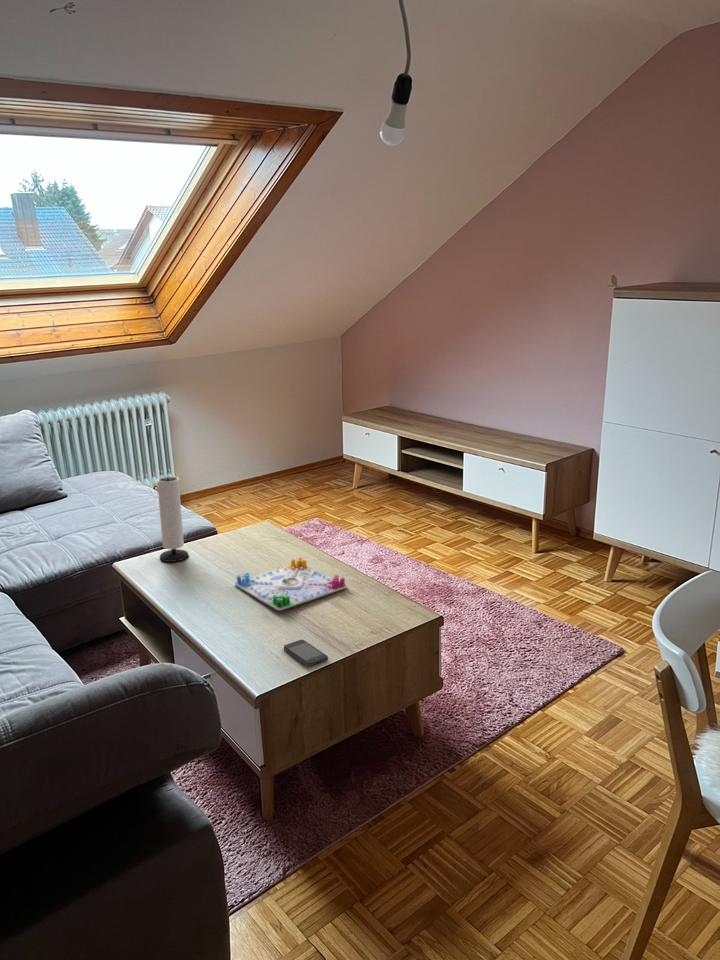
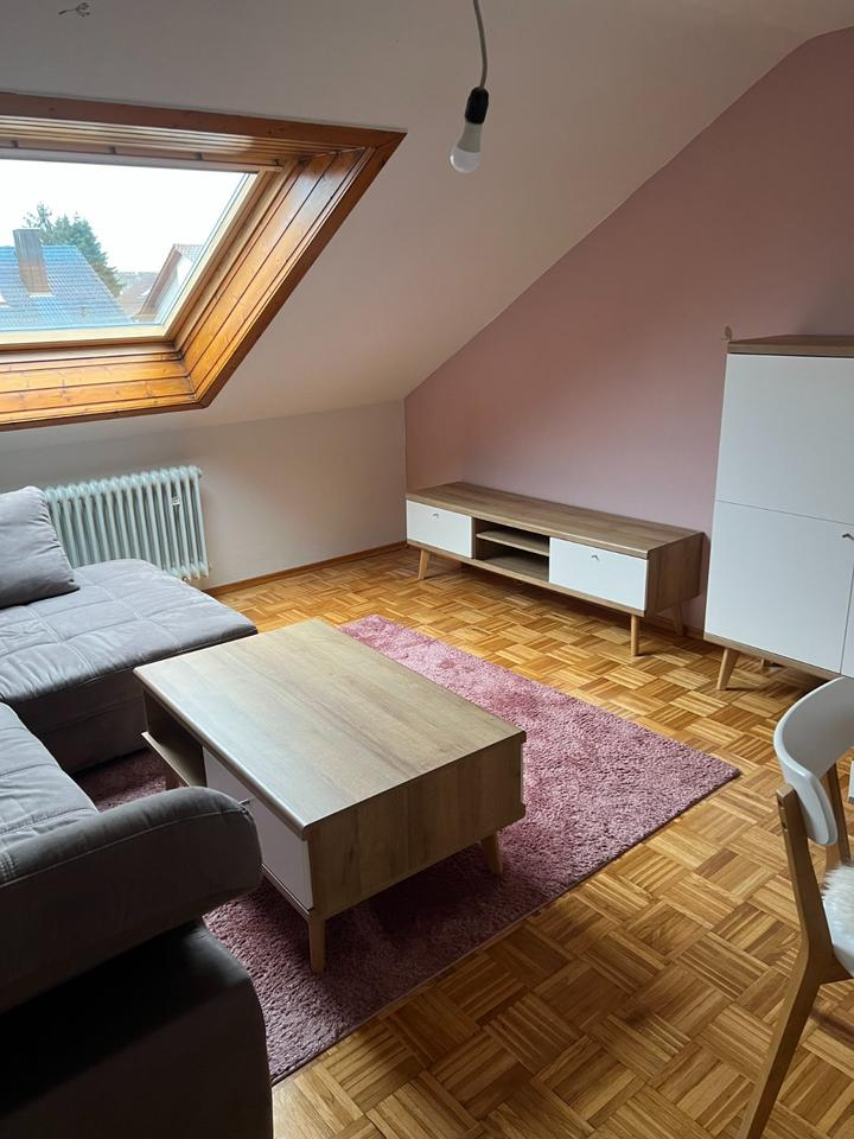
- speaker (171, 518)
- smartphone (305, 652)
- board game (290, 581)
